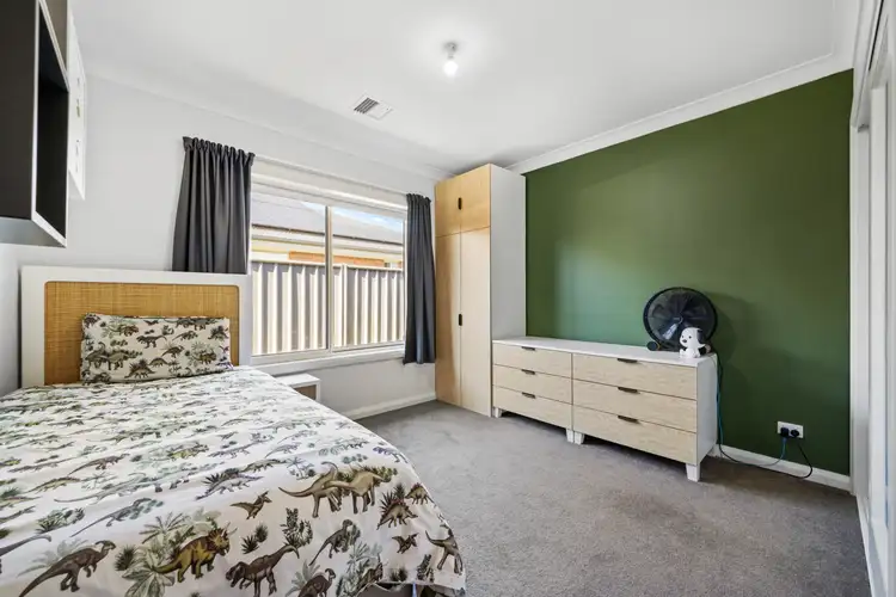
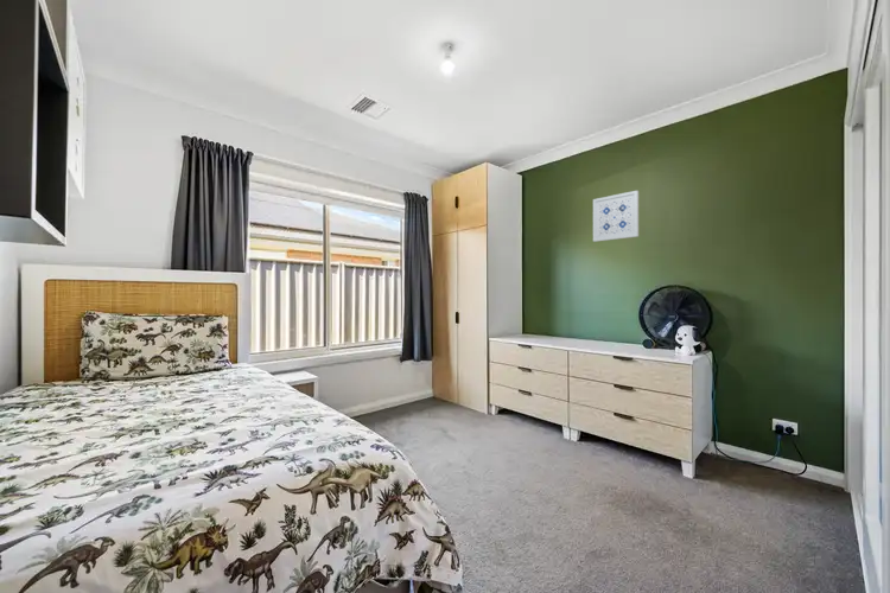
+ wall art (615, 217)
